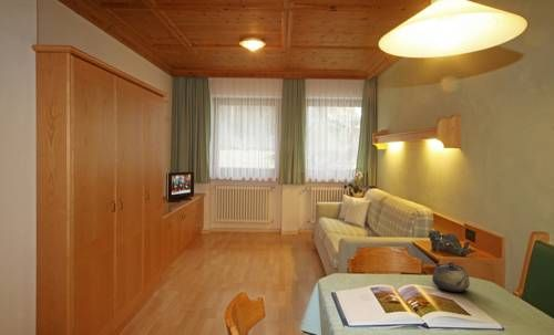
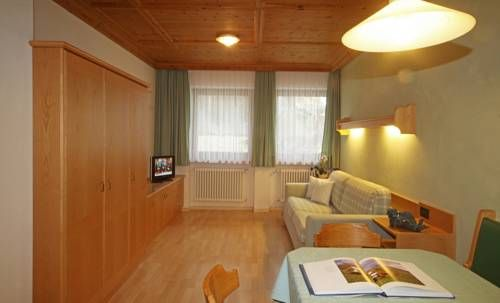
- teapot (451, 275)
